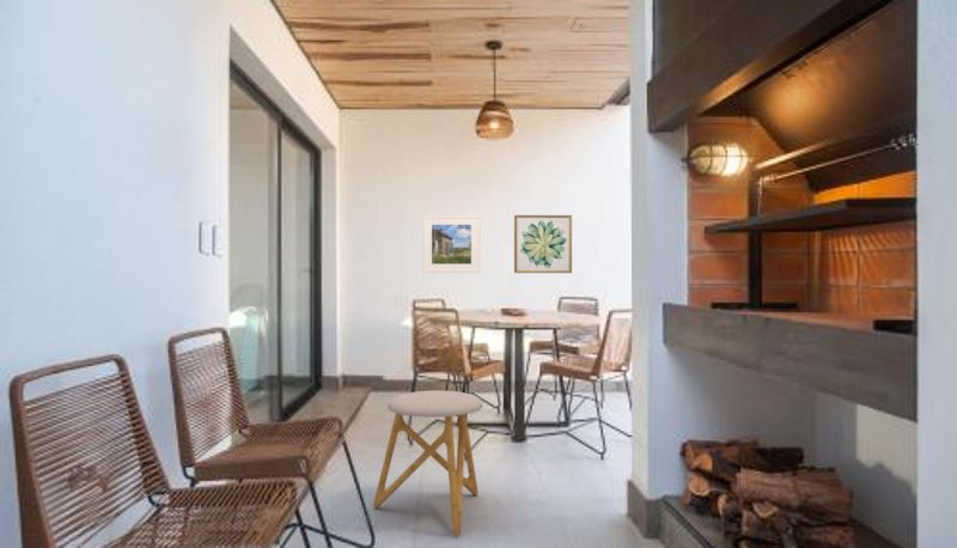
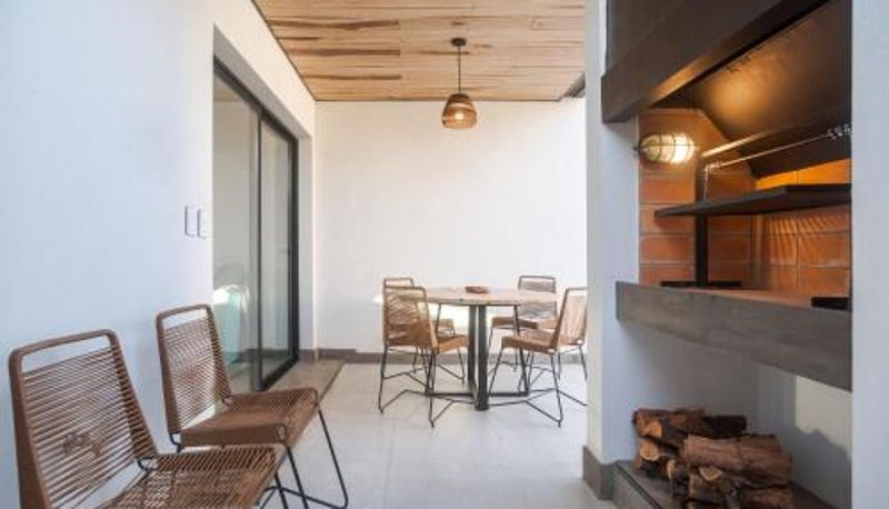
- wall art (542, 244)
- stool (439, 455)
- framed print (451, 244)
